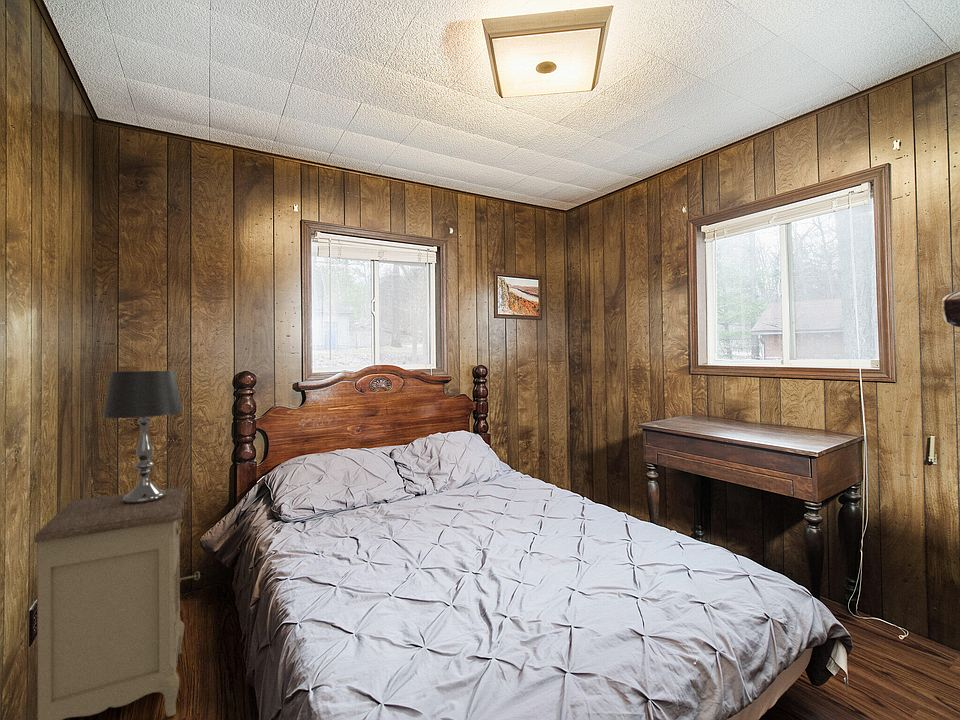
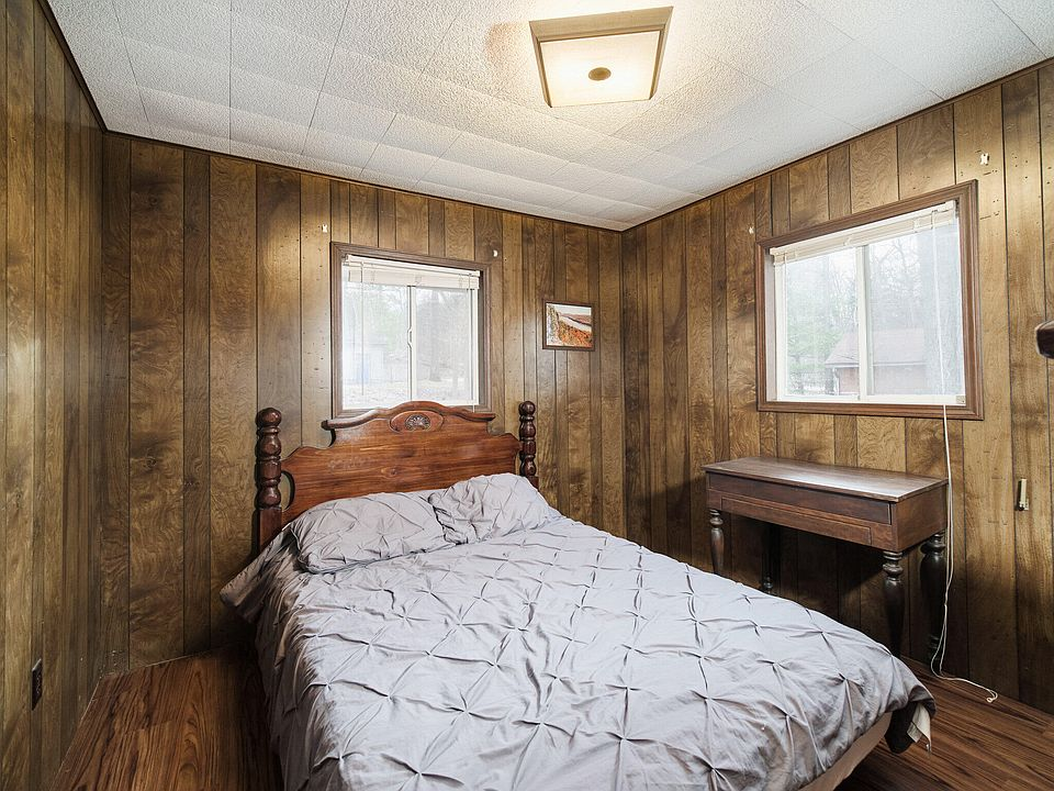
- table lamp (144, 434)
- nightstand (132, 599)
